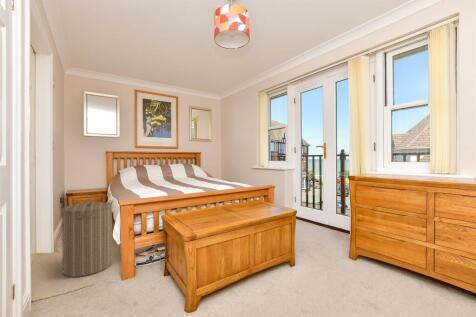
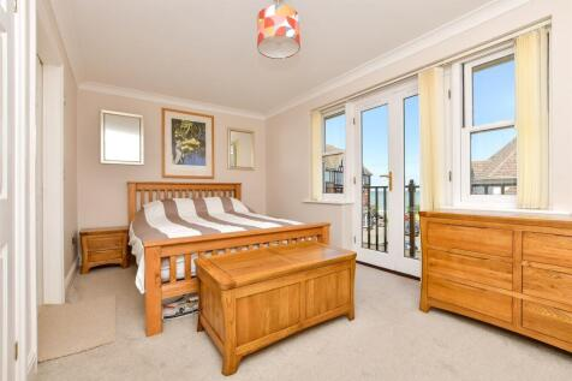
- laundry hamper (88, 231)
